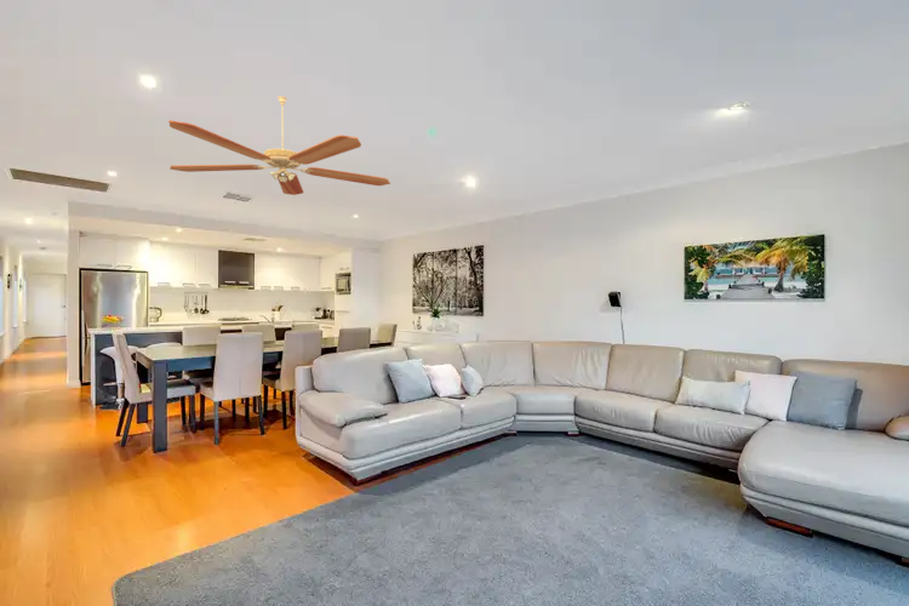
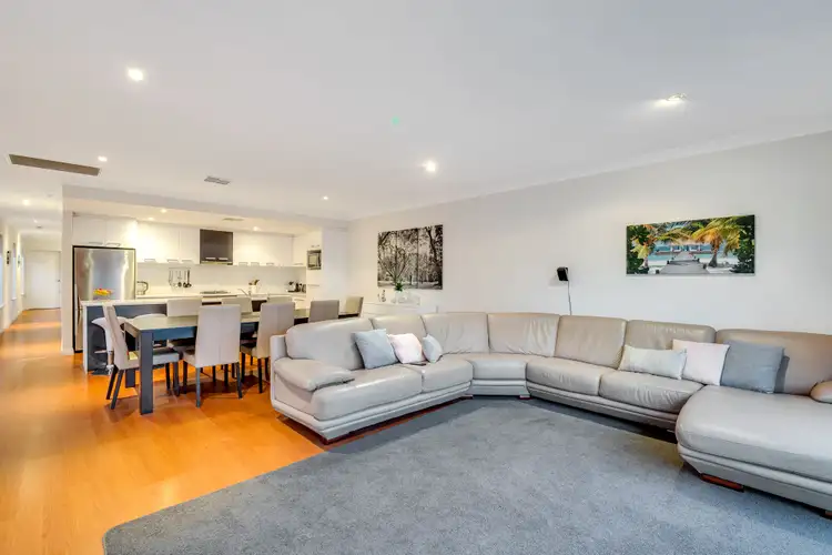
- ceiling fan (282, 142)
